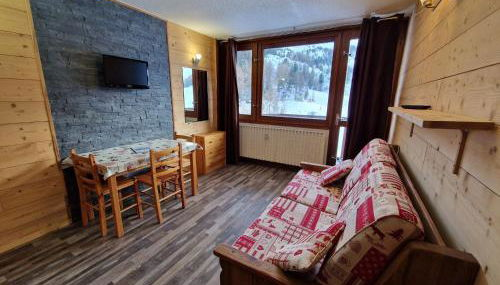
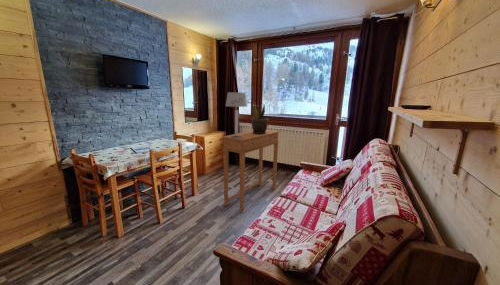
+ side table (259, 166)
+ potted plant (260, 117)
+ table lamp (236, 115)
